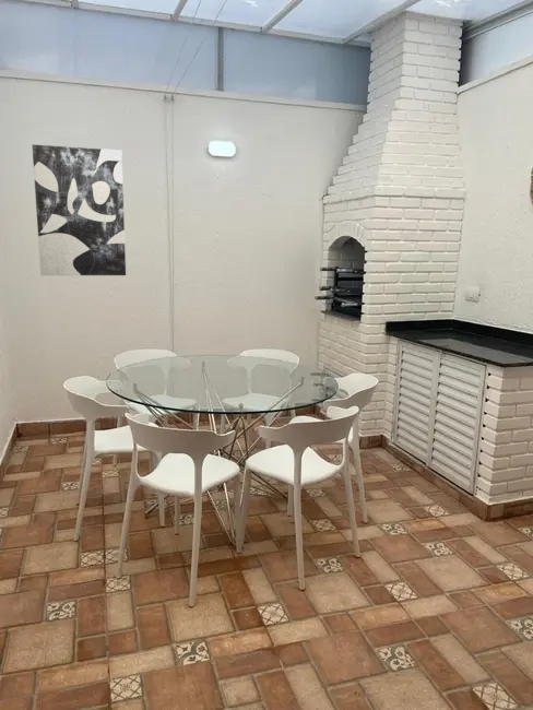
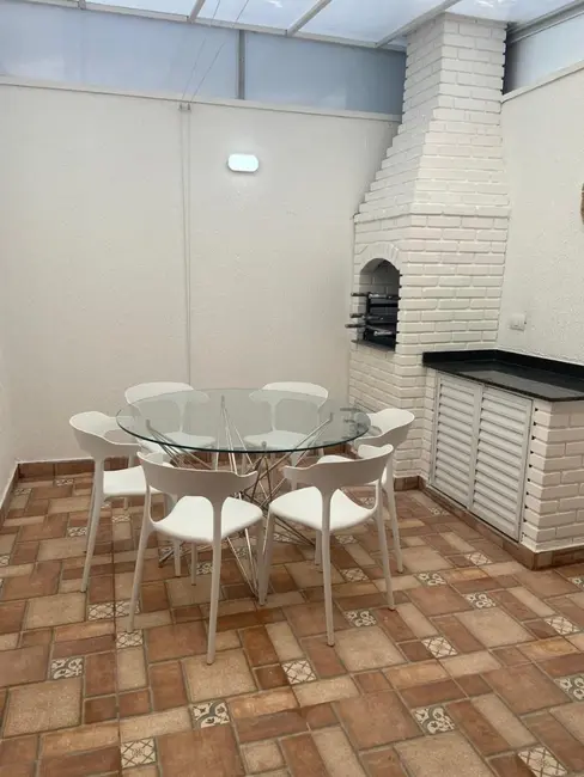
- wall art (81, 213)
